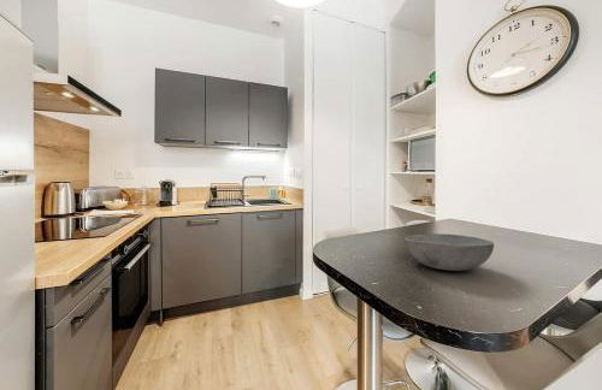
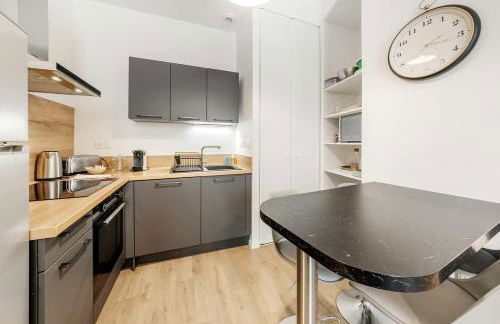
- bowl (445, 252)
